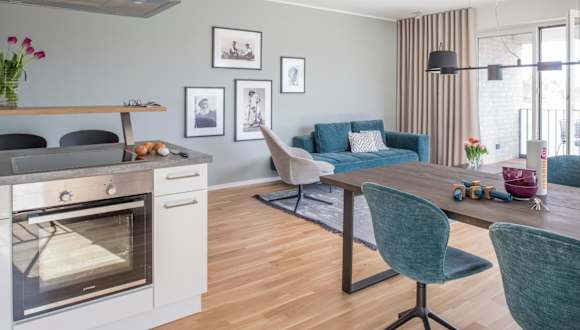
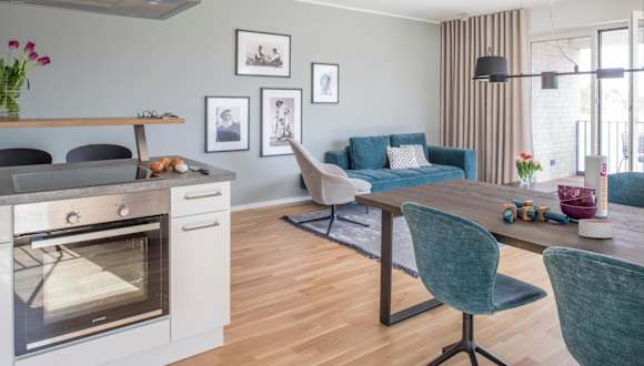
+ candle (595, 227)
